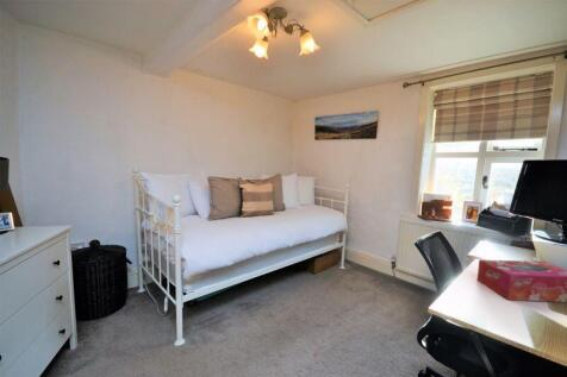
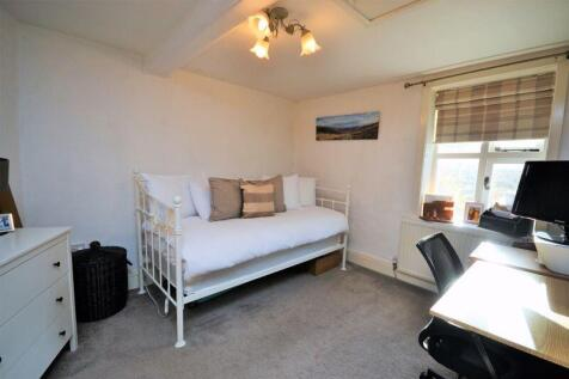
- tissue box (526, 279)
